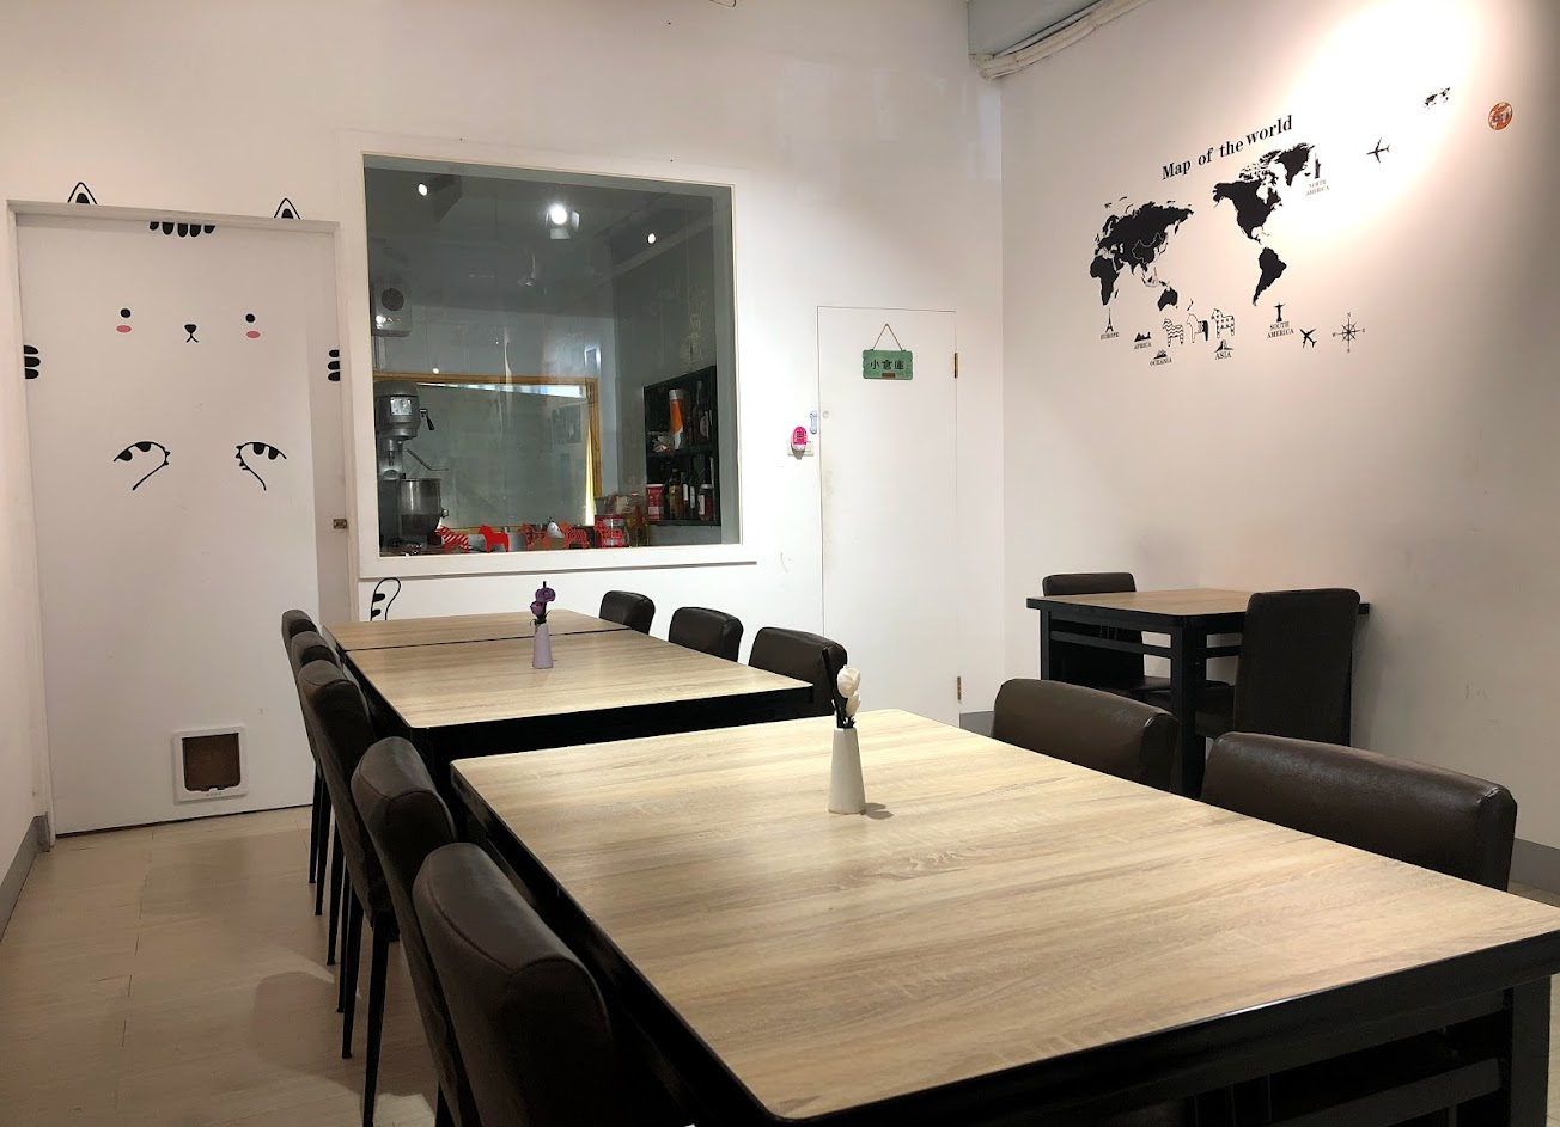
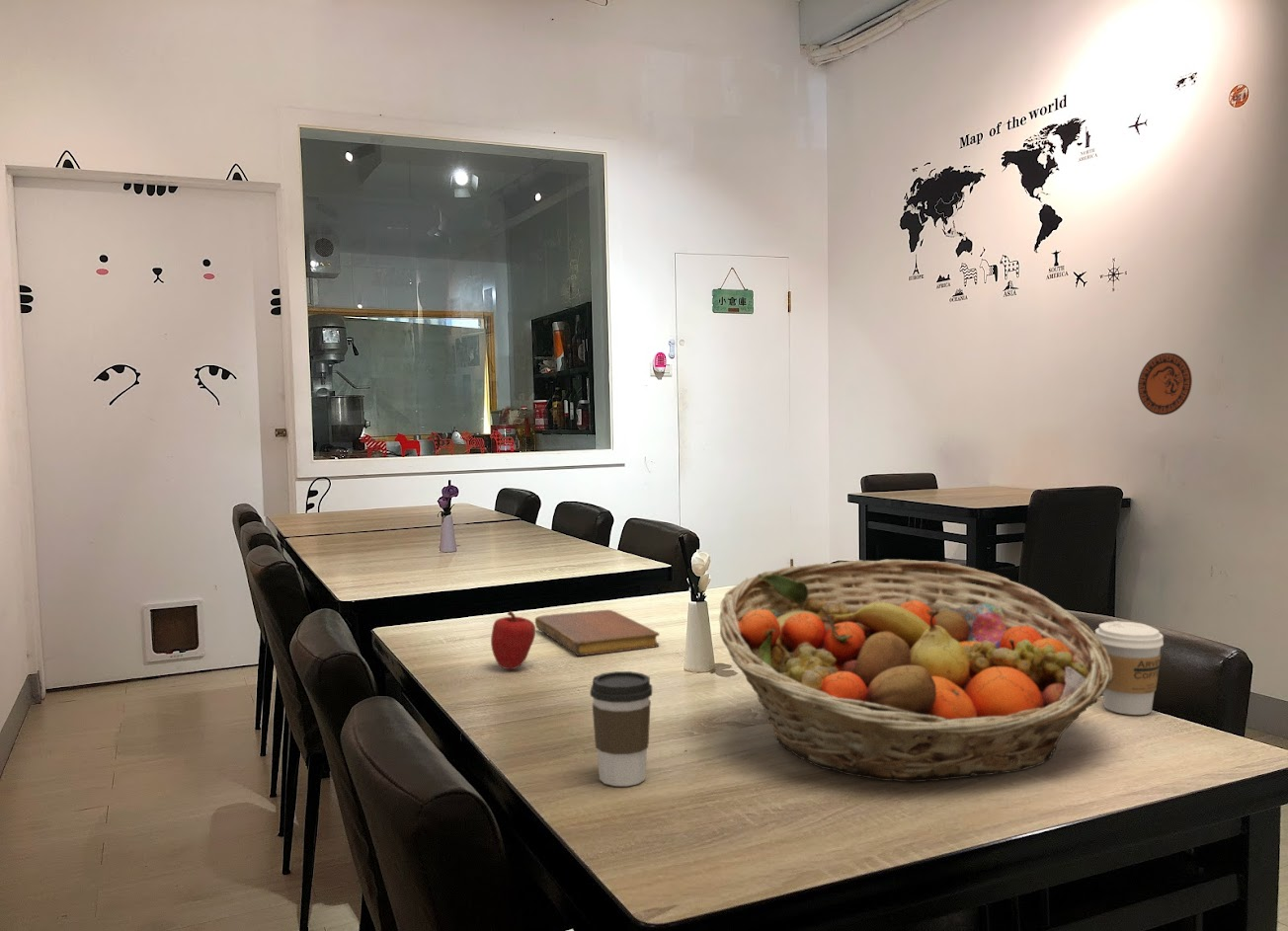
+ coffee cup (621, 728)
+ decorative plate (1165, 384)
+ notebook (595, 630)
+ coffee cup (1128, 666)
+ apple (513, 639)
+ fruit basket (907, 659)
